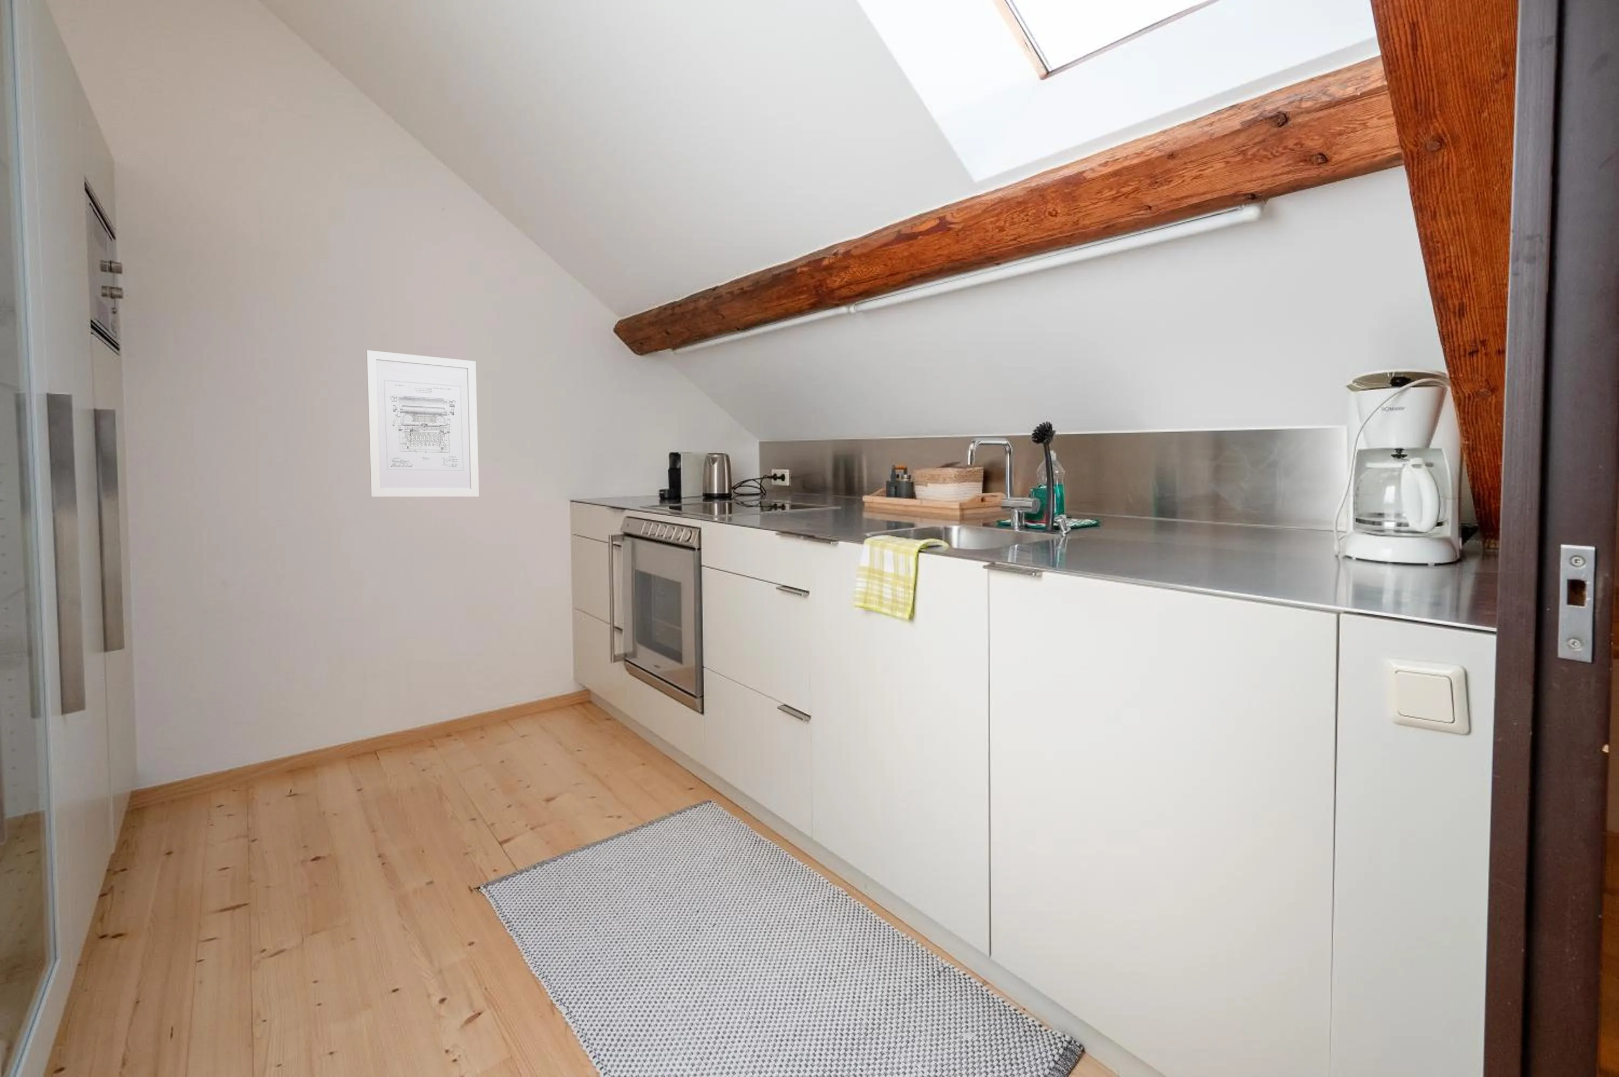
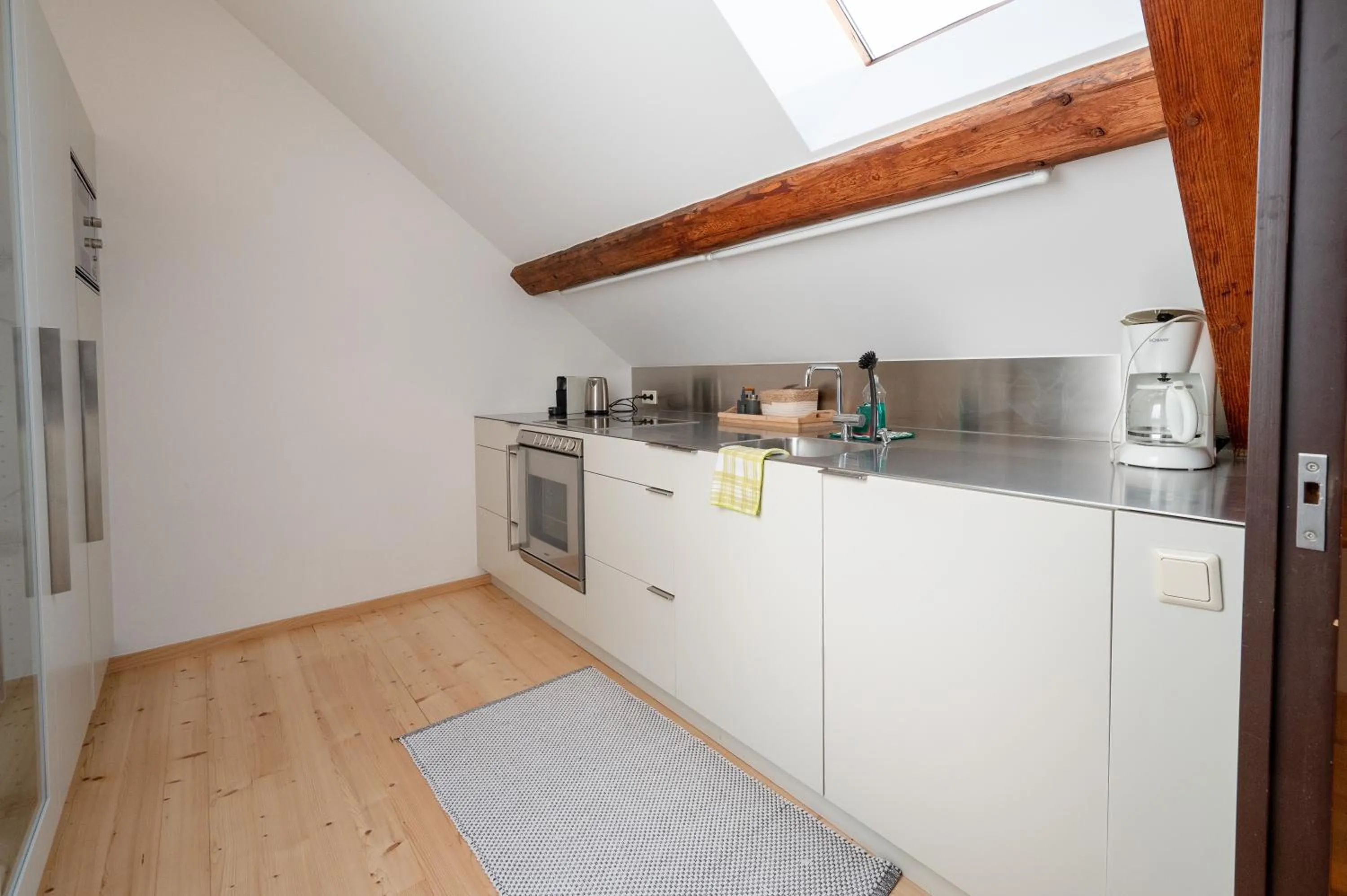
- wall art (424, 427)
